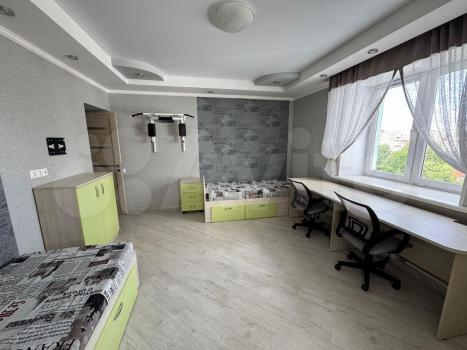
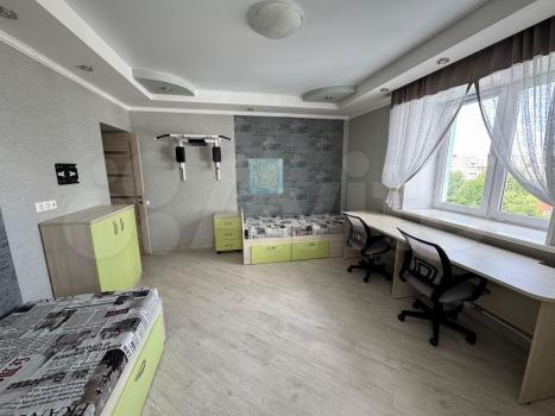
+ wall art (265, 176)
